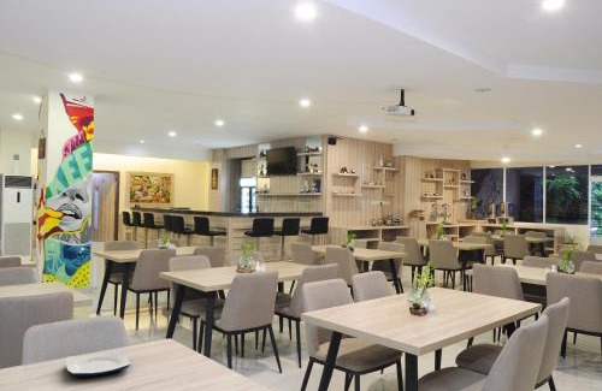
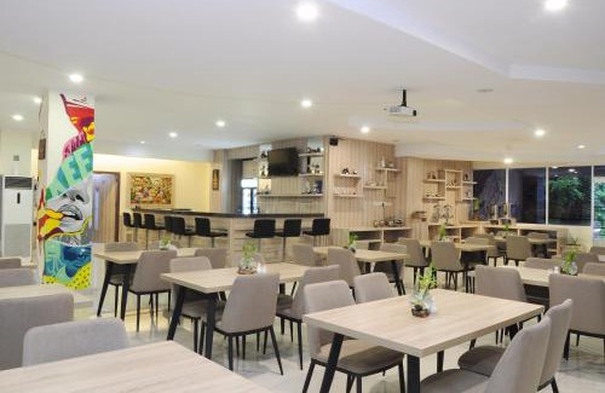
- plate (98, 363)
